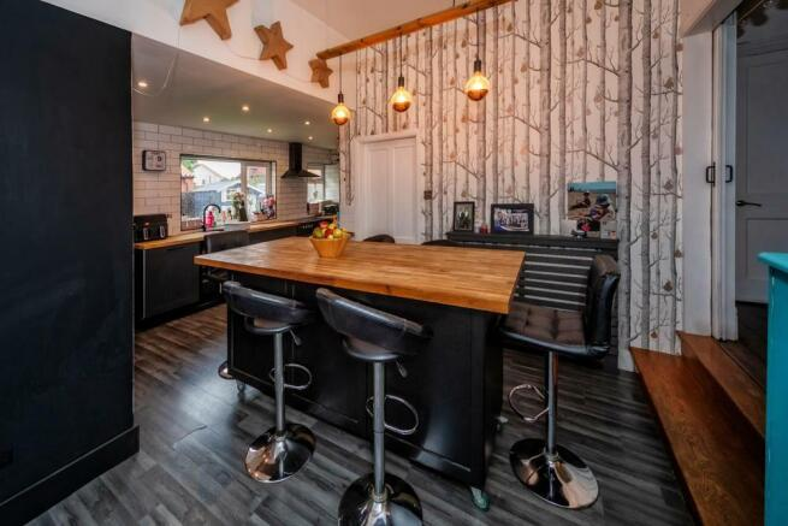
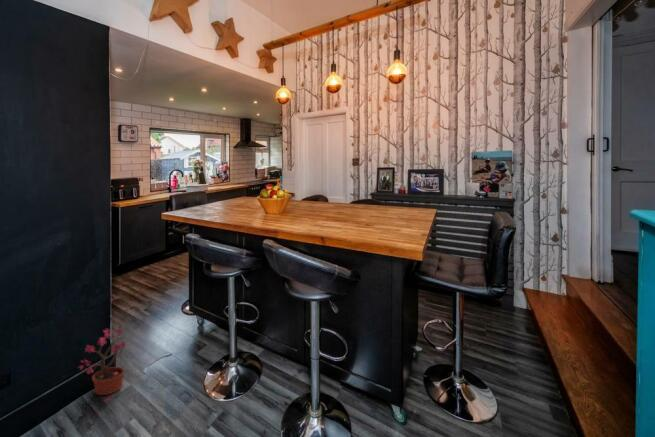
+ potted plant (110, 362)
